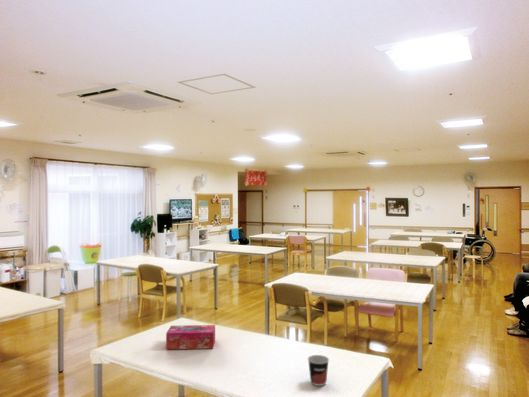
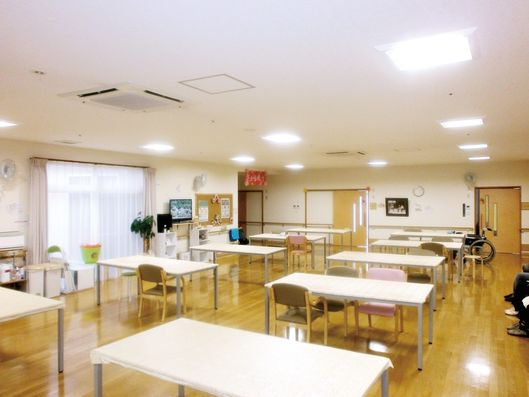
- tissue box (191, 336)
- cup (318, 370)
